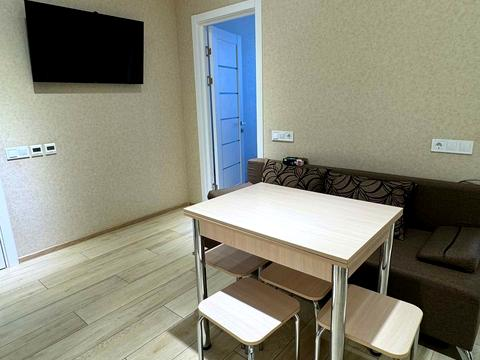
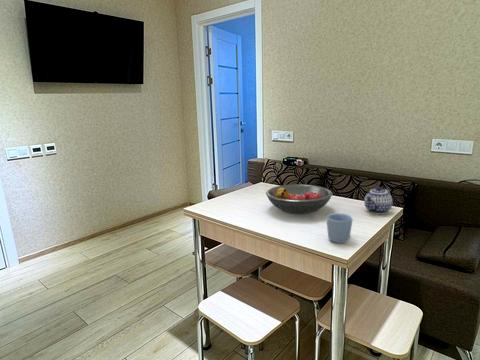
+ mug (341, 227)
+ fruit bowl (298, 198)
+ teapot (378, 199)
